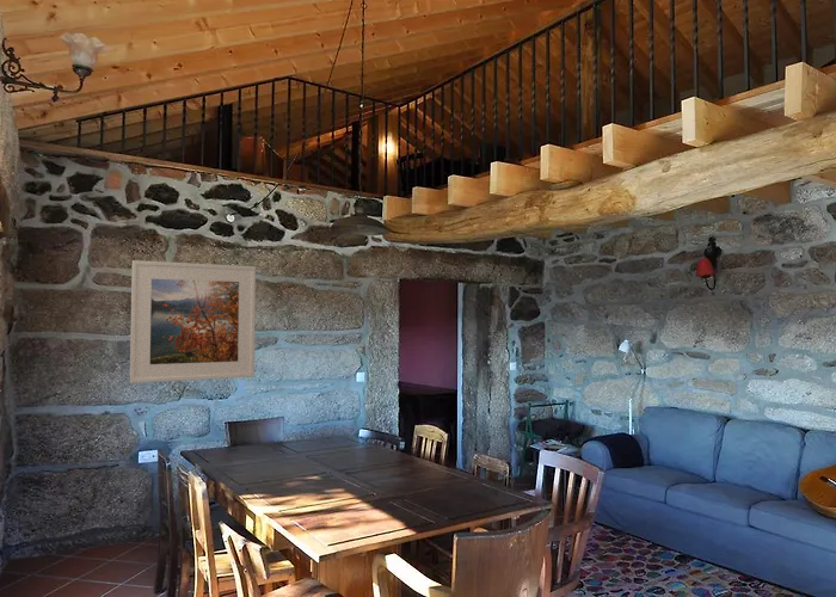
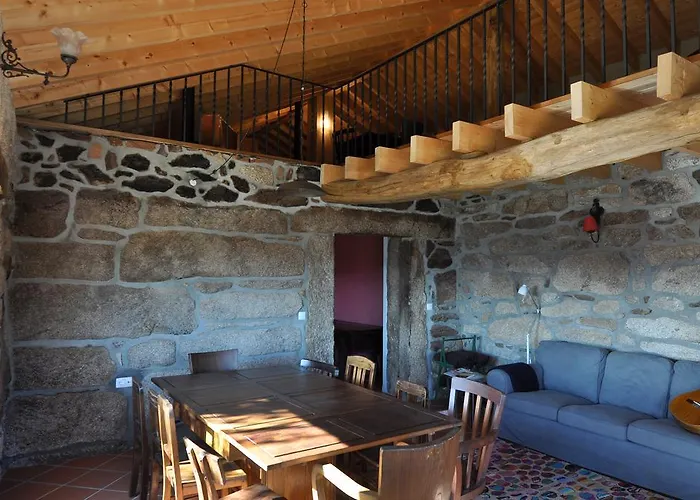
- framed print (196, 321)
